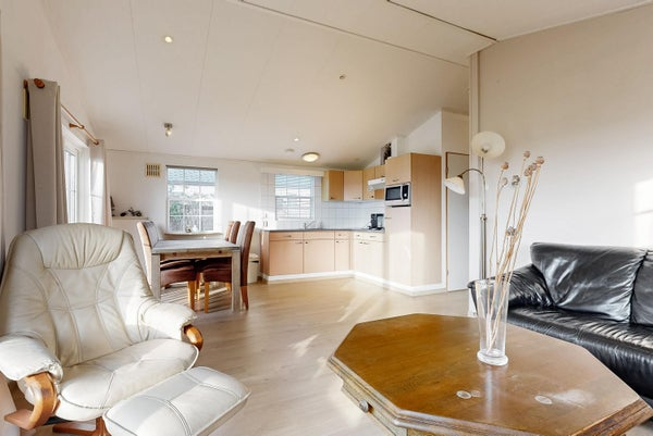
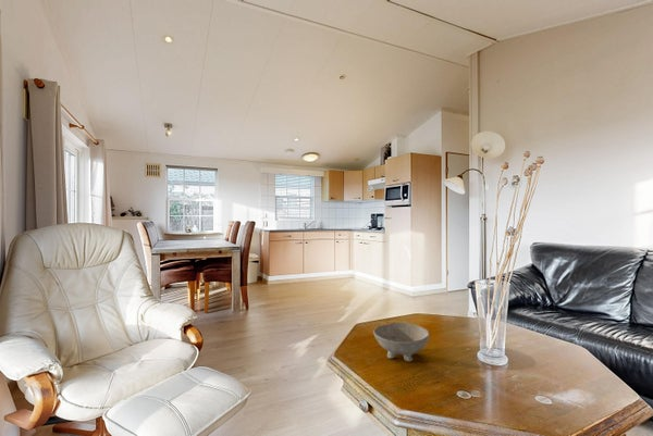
+ bowl (401, 342)
